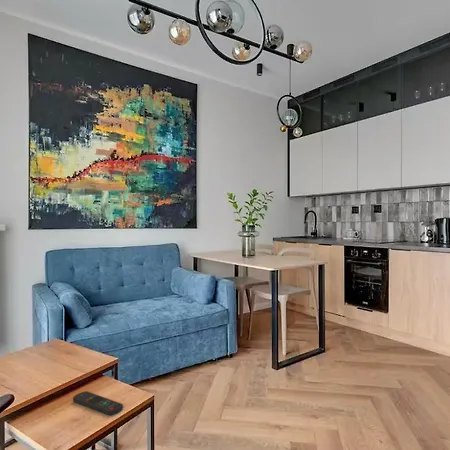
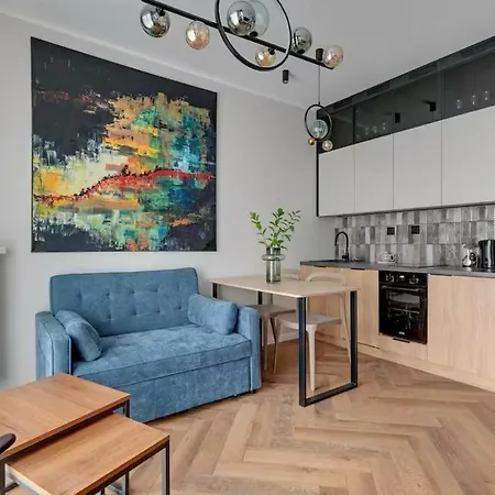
- remote control (97, 402)
